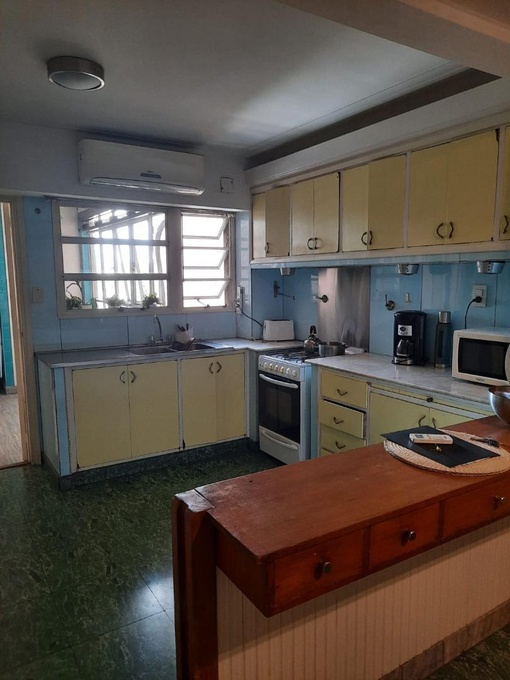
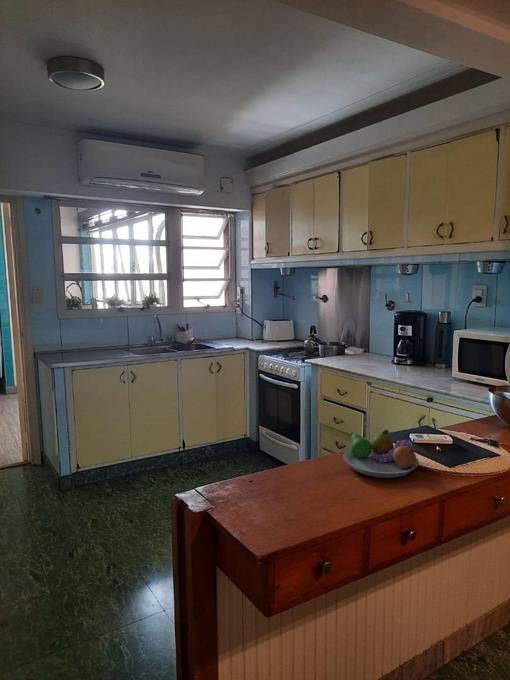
+ fruit bowl (378, 450)
